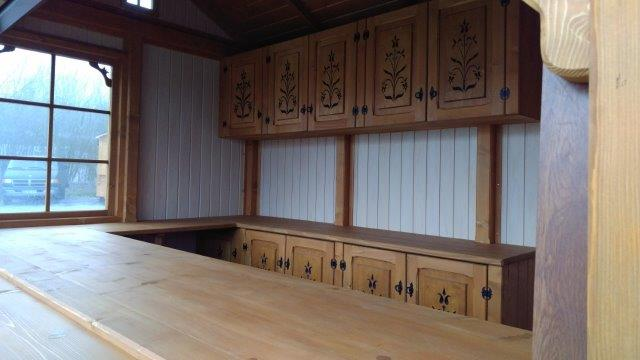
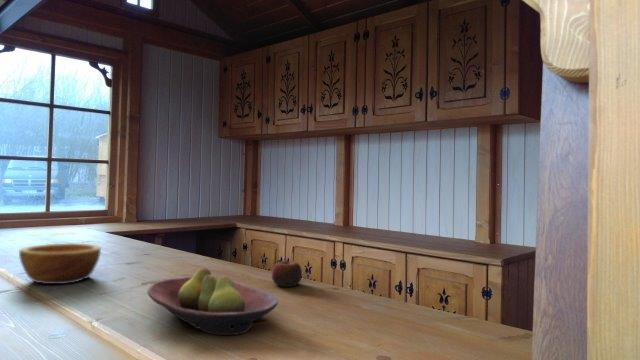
+ bowl (60, 263)
+ apple (286, 272)
+ fruit bowl (210, 295)
